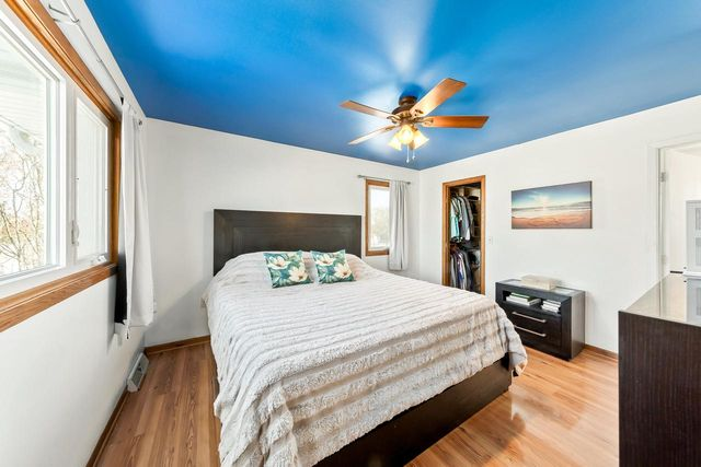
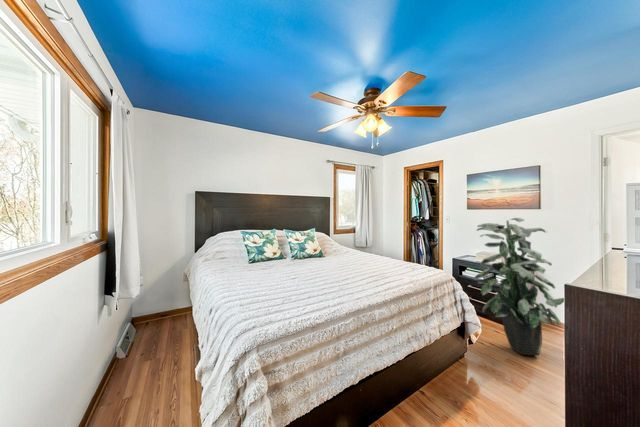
+ indoor plant (514, 282)
